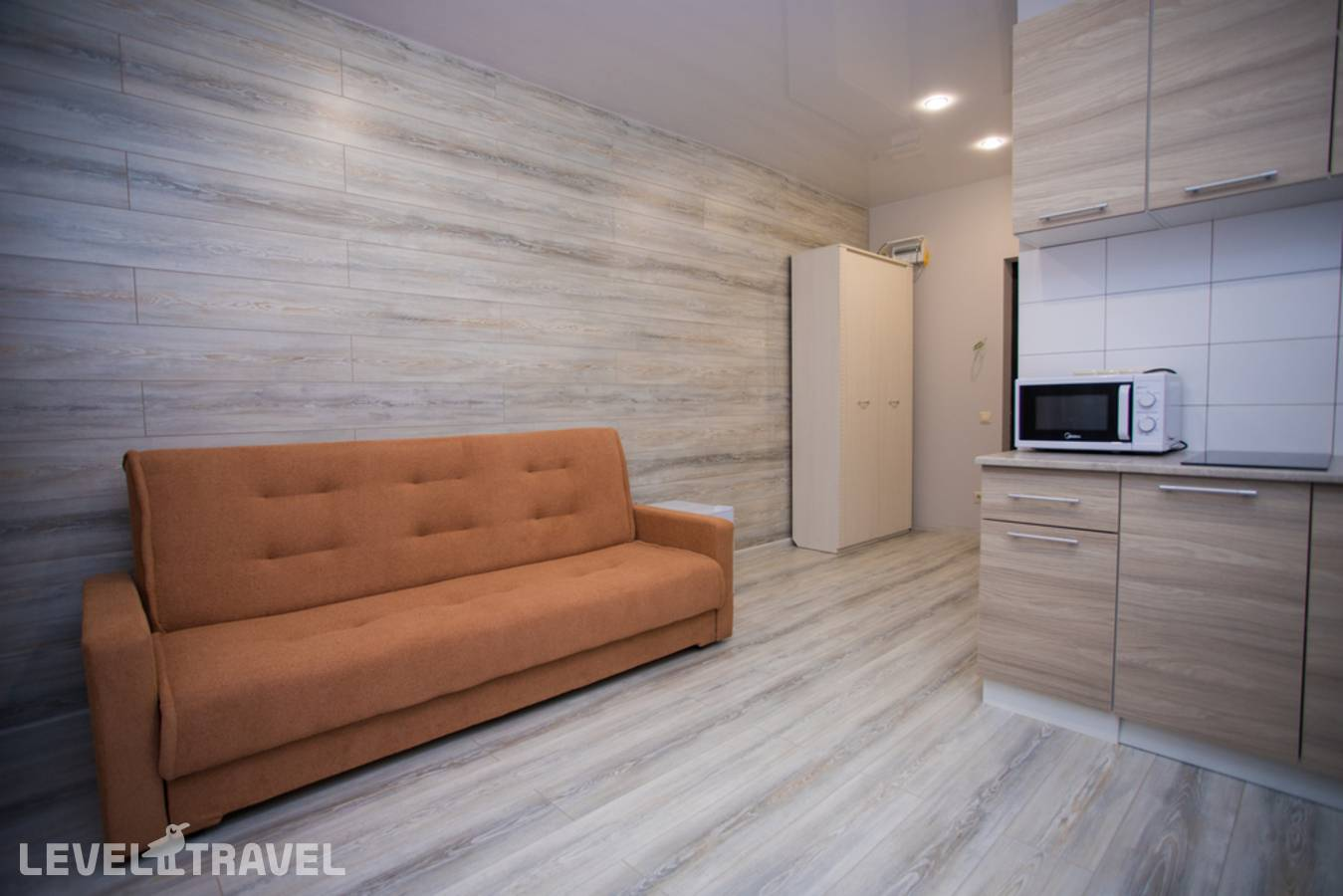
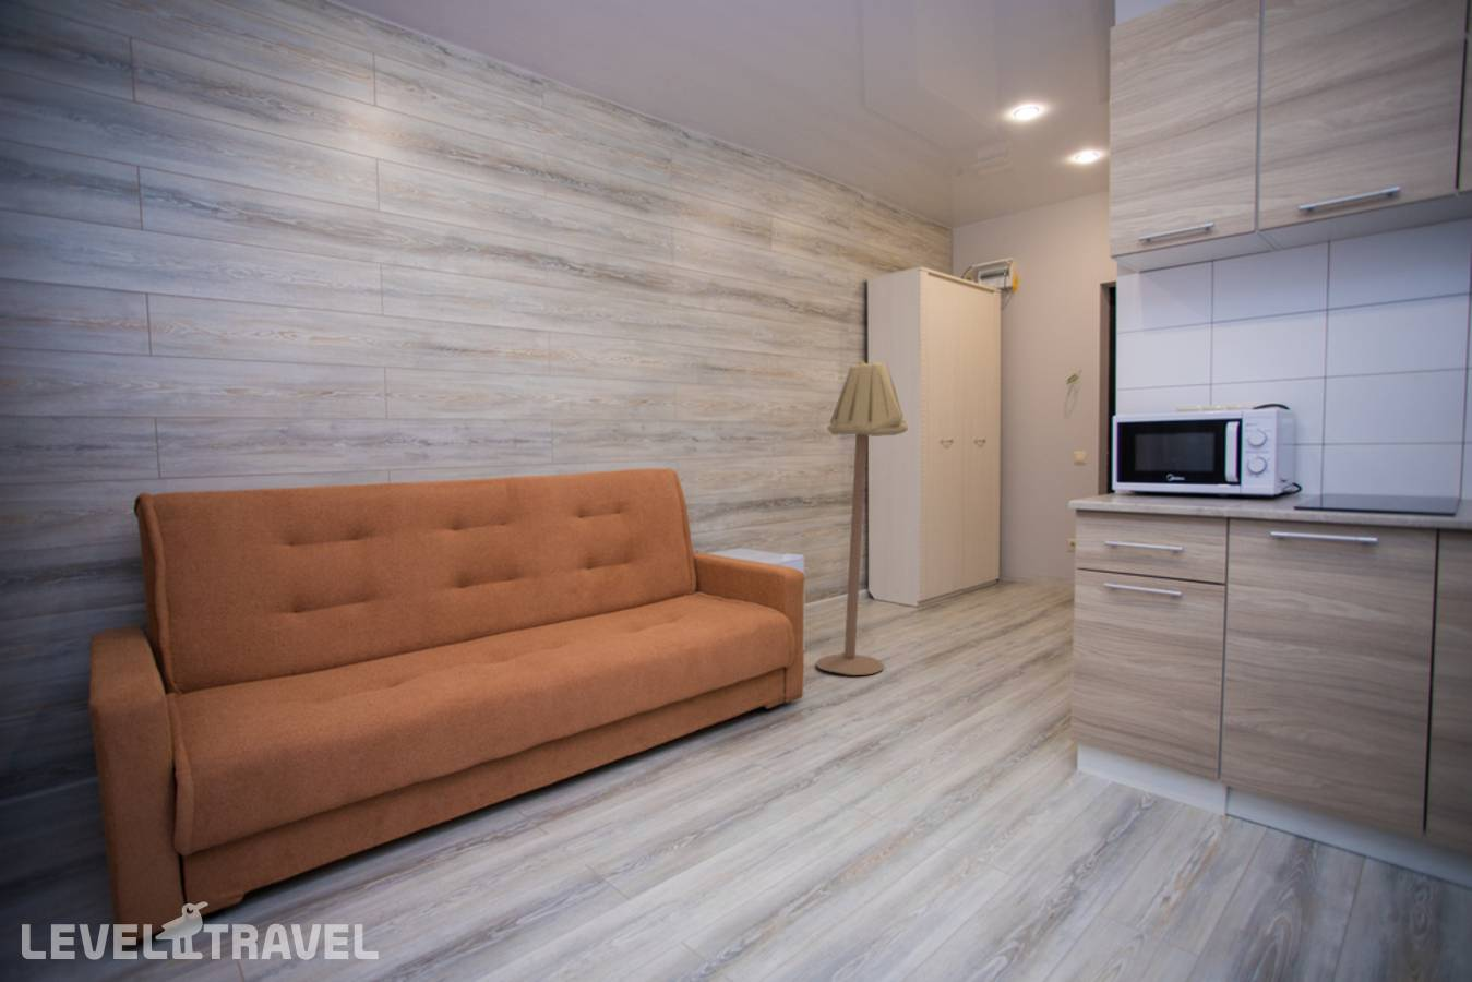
+ floor lamp (860, 517)
